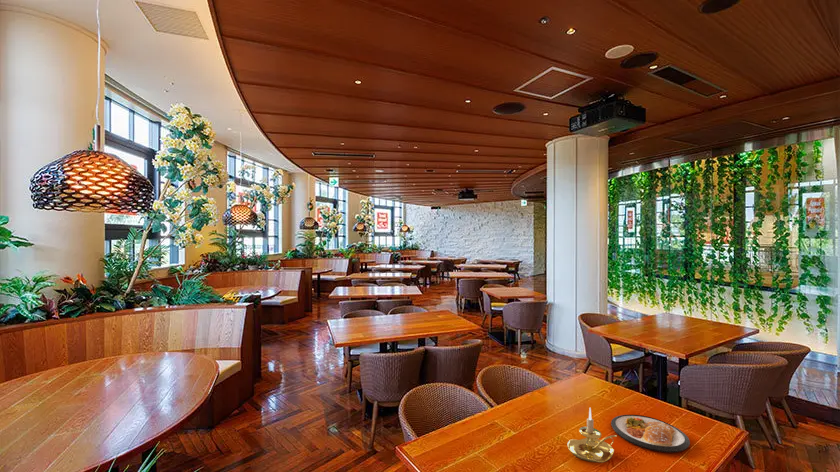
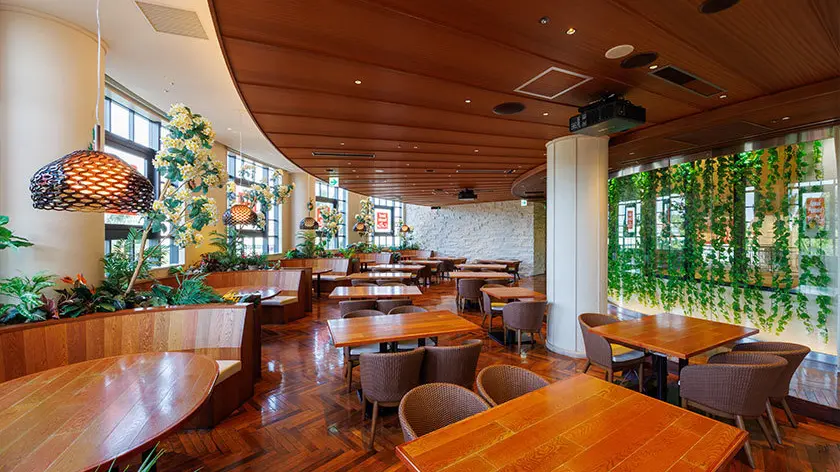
- dish (648, 429)
- candle holder (593, 429)
